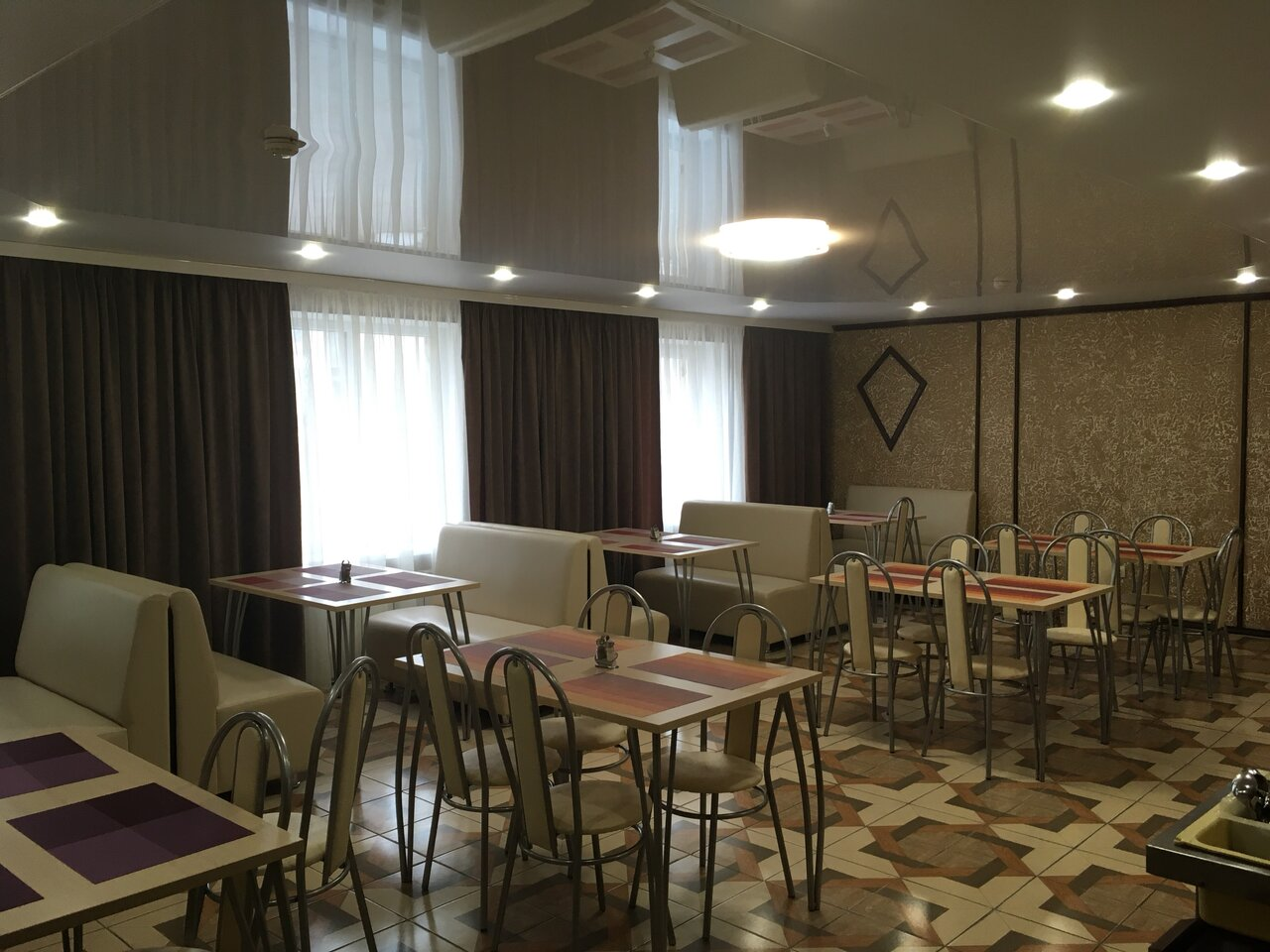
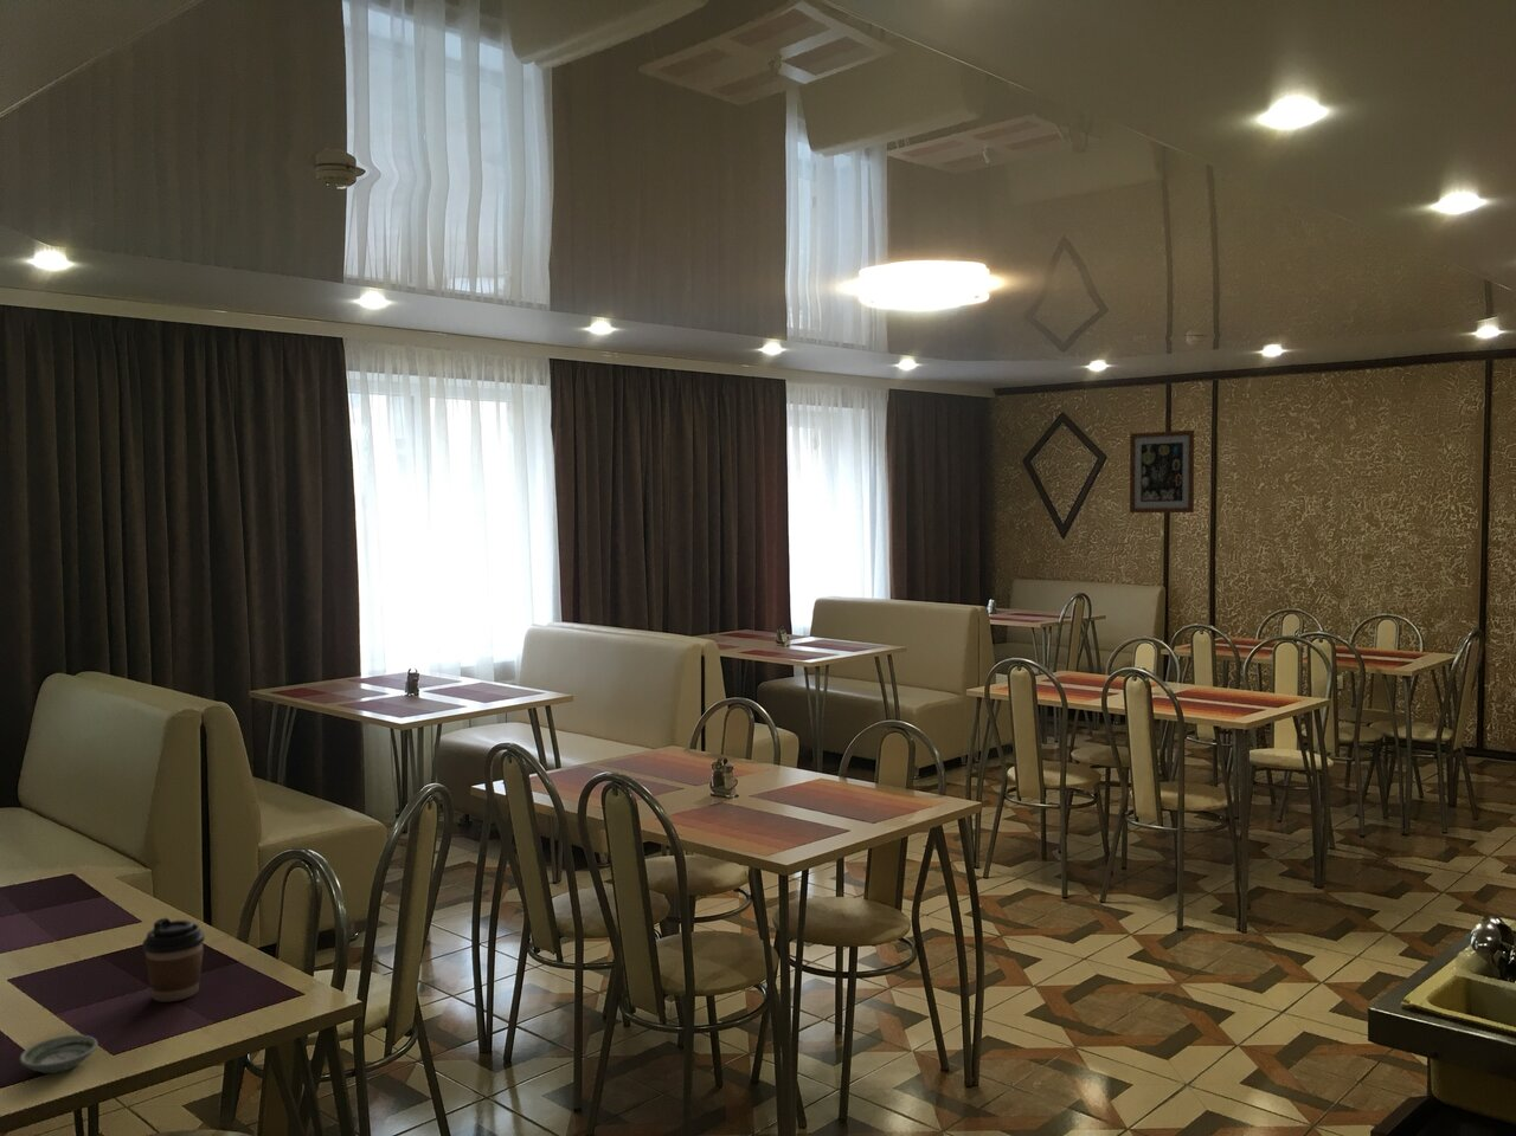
+ saucer (60, 1057)
+ wall art (1160, 473)
+ coffee cup (174, 957)
